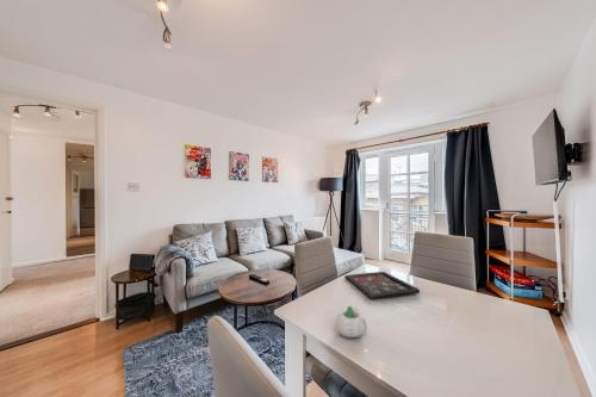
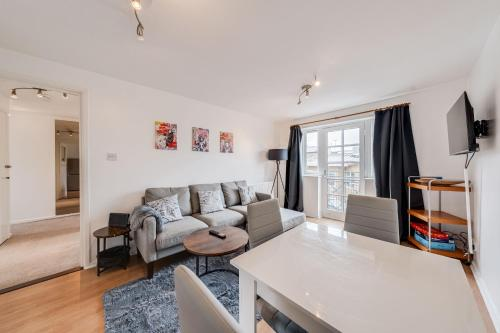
- succulent planter (350, 320)
- decorative tray (378, 283)
